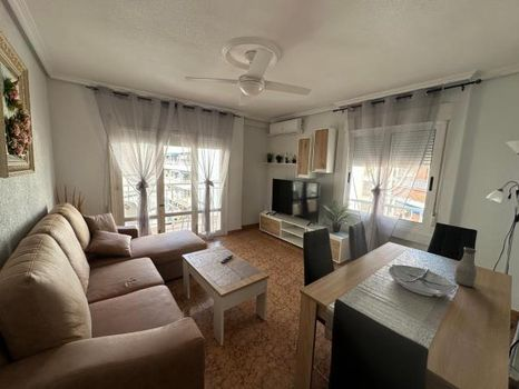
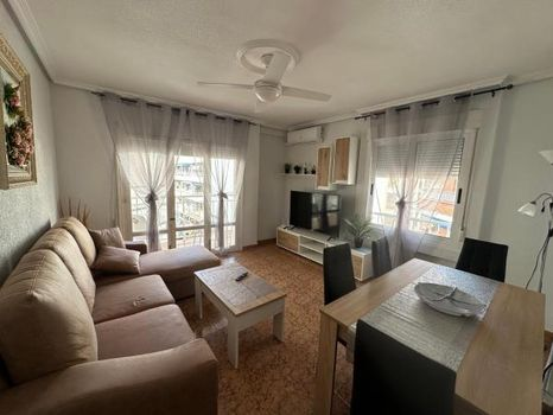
- bottle (467, 266)
